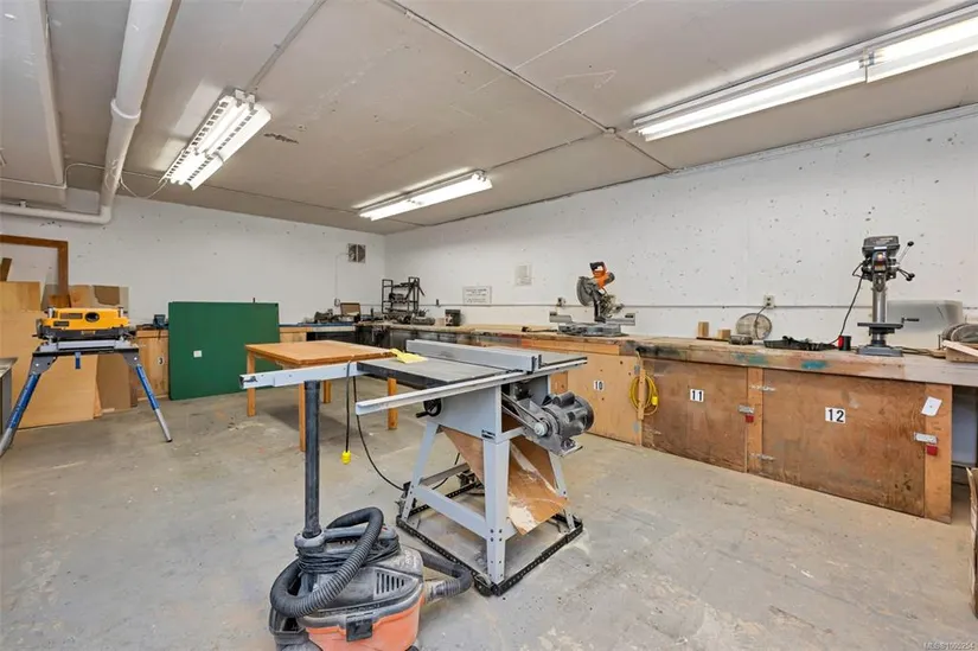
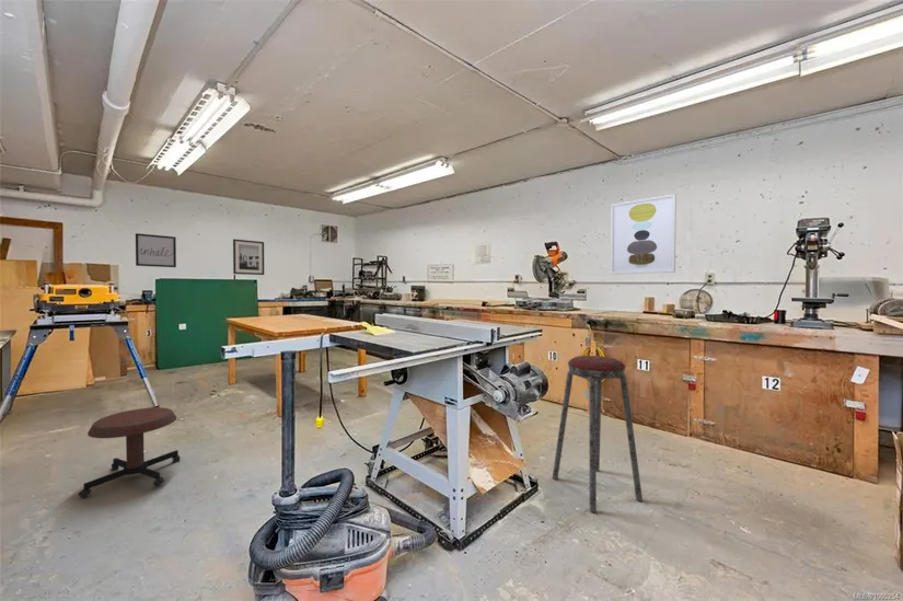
+ wall art (248, 257)
+ music stool (595, 424)
+ stool (135, 447)
+ wall art (155, 251)
+ wall art (640, 236)
